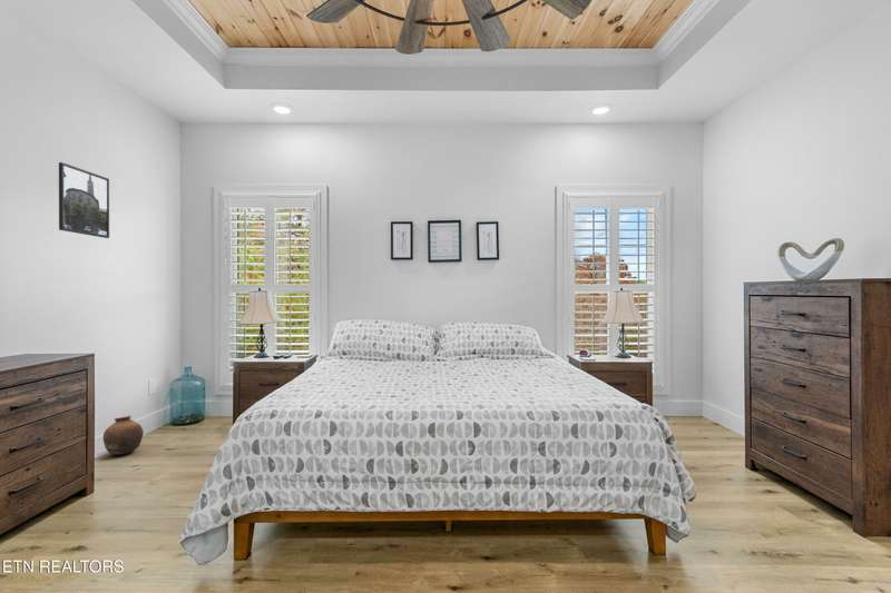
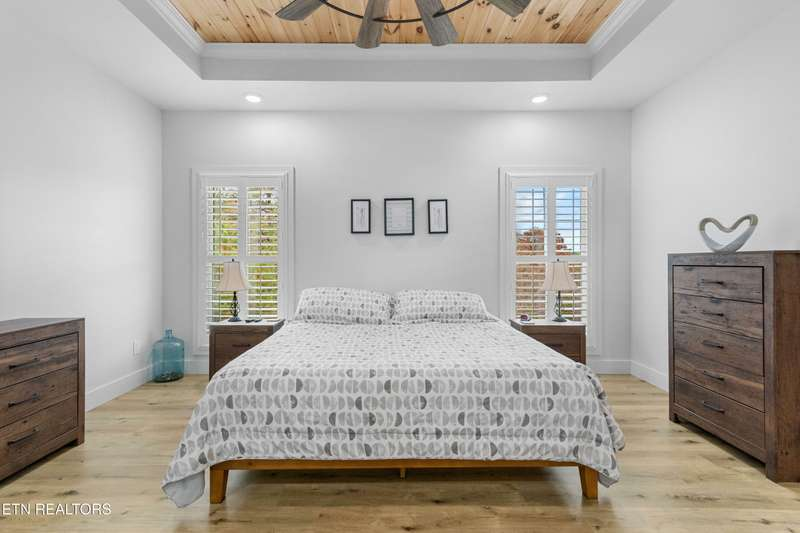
- pottery (123, 434)
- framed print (85, 202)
